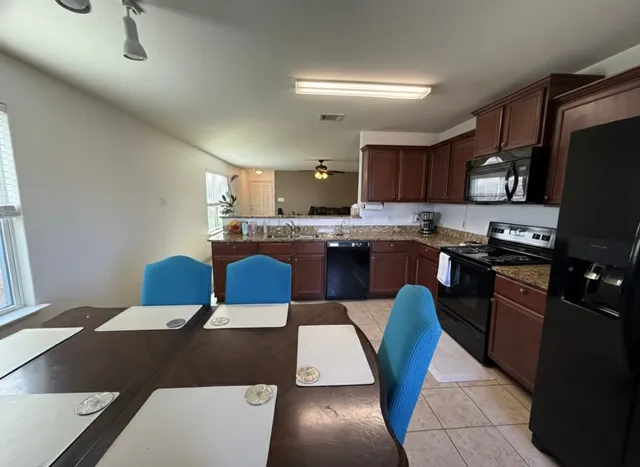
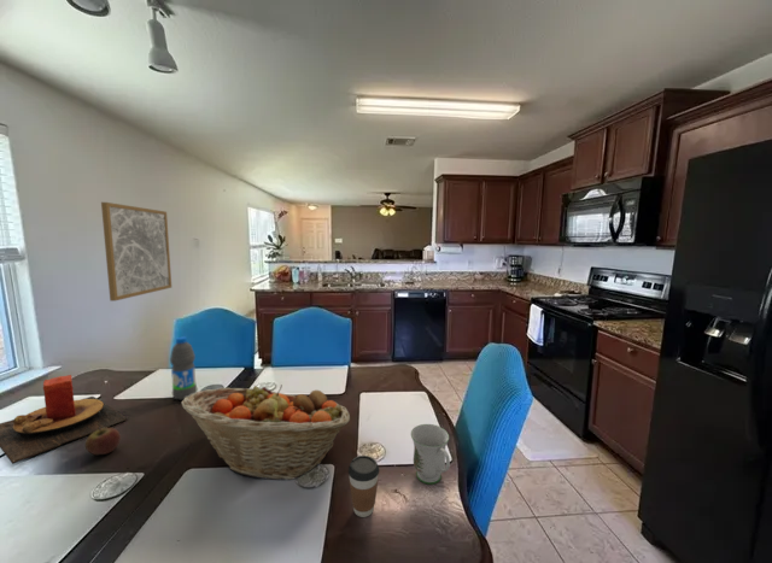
+ mug (433, 459)
+ fruit basket (269, 418)
+ candle (57, 403)
+ wall art (141, 251)
+ water bottle (182, 366)
+ apple (103, 439)
+ coffee cup (363, 486)
